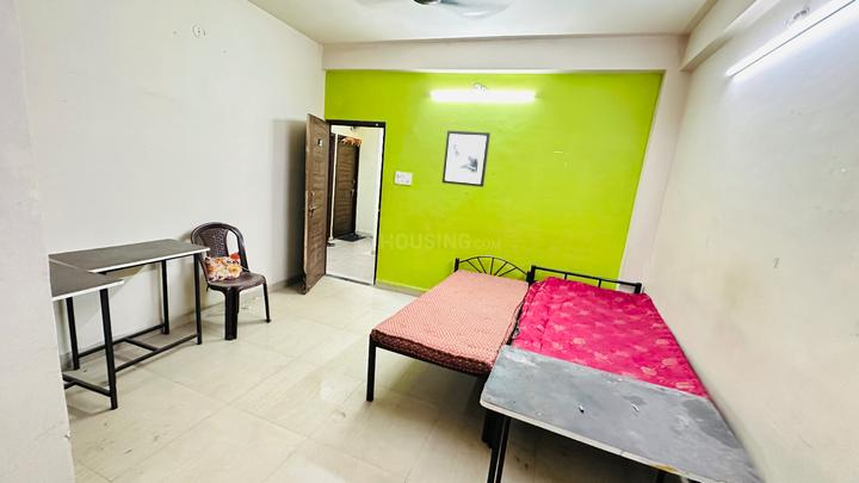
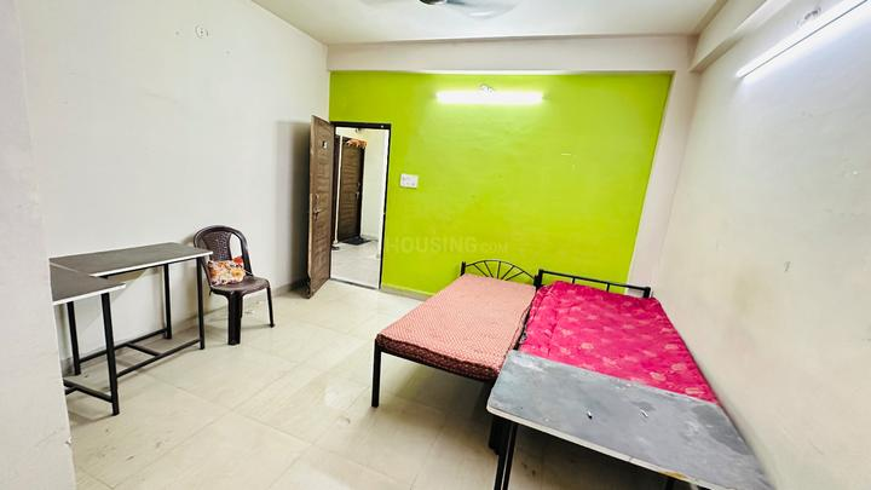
- wall art (465, 159)
